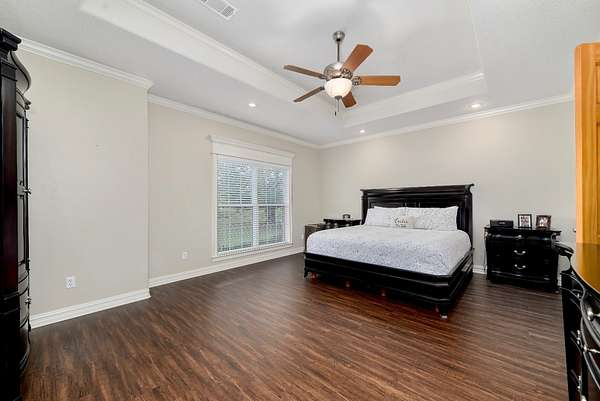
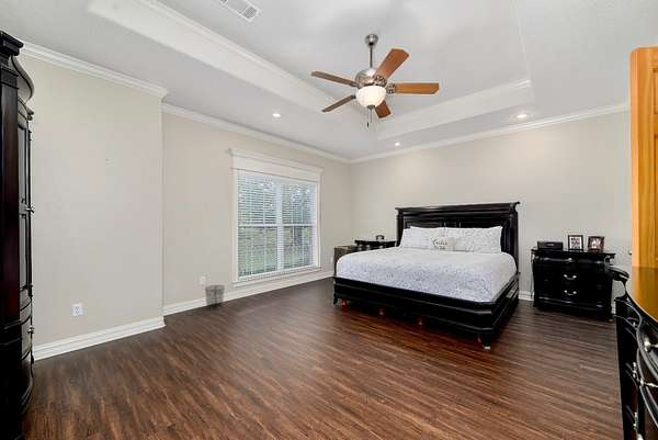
+ waste bin (214, 296)
